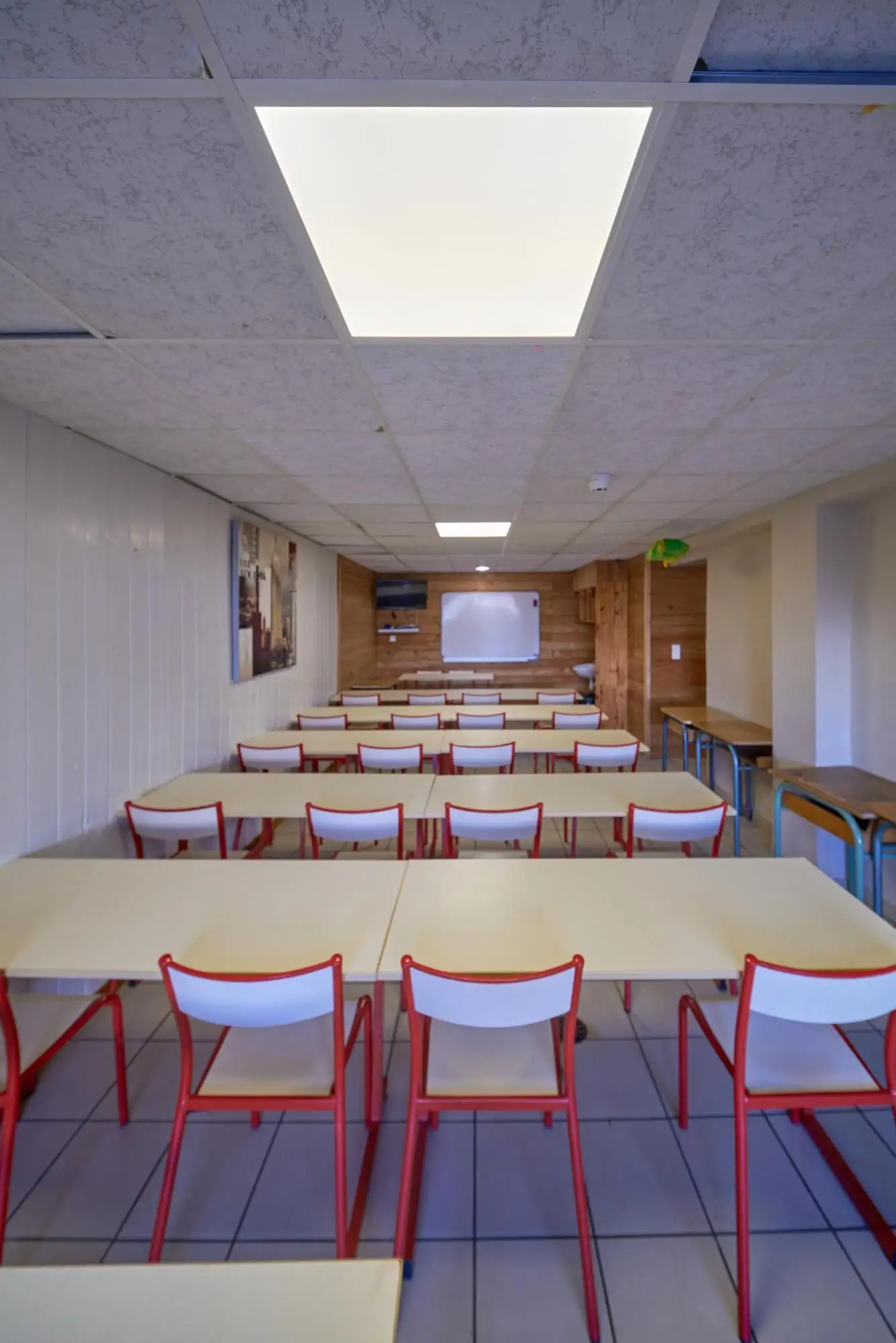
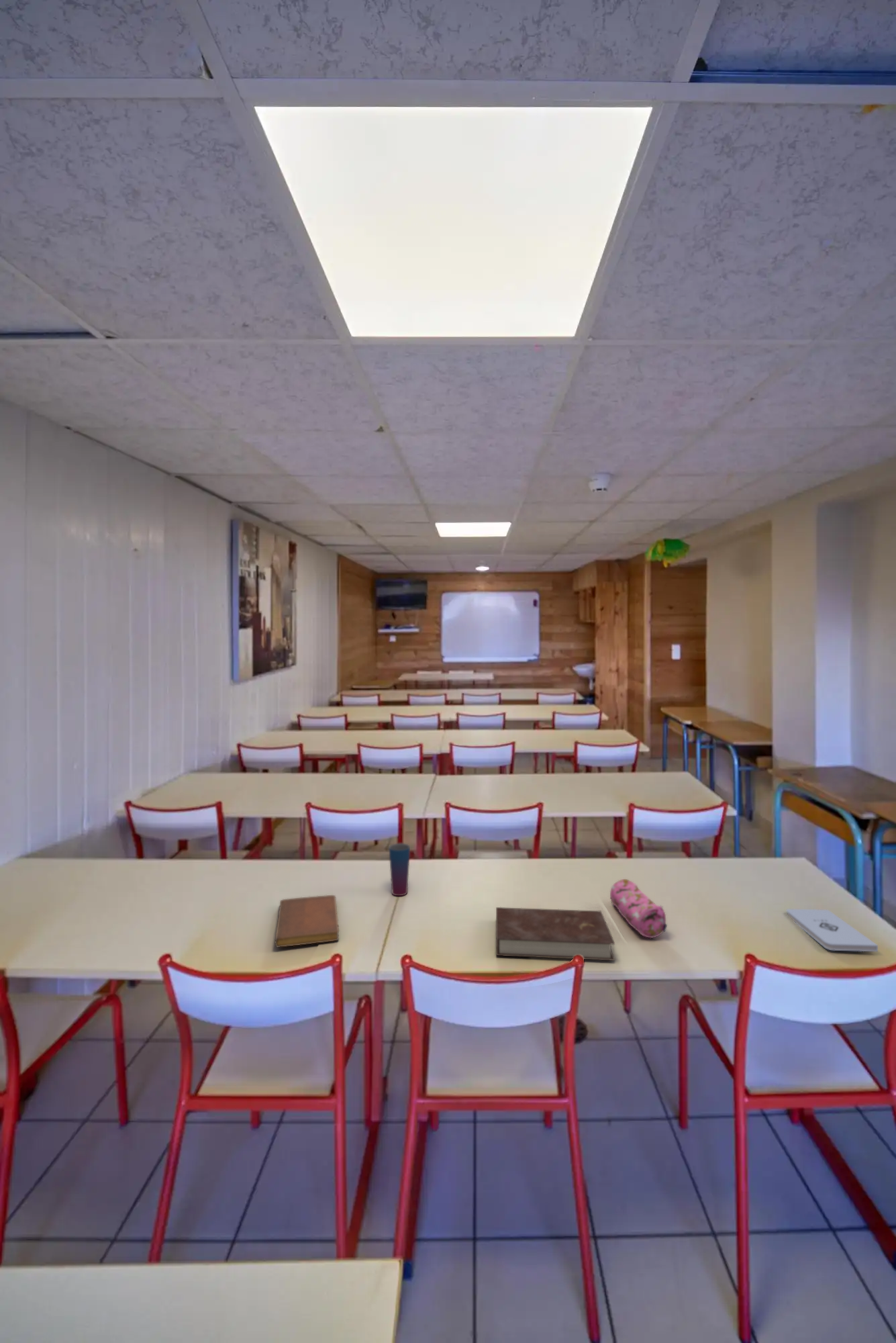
+ notepad (828, 929)
+ cup (399, 870)
+ pencil case (636, 906)
+ book (551, 931)
+ notebook (307, 919)
